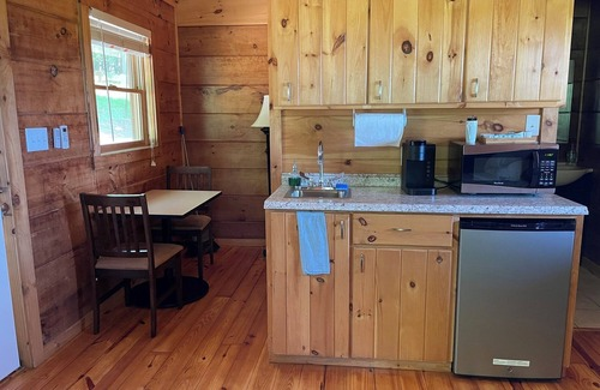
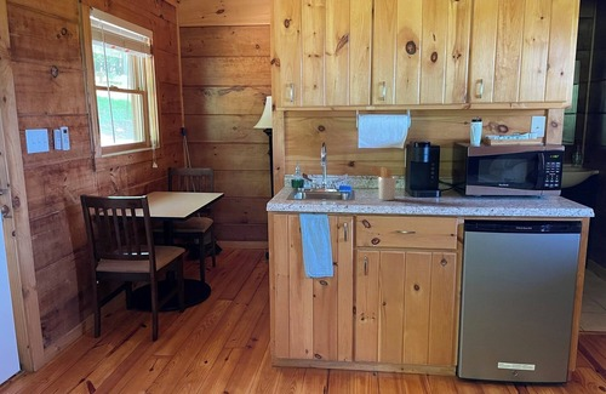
+ utensil holder (382, 182)
